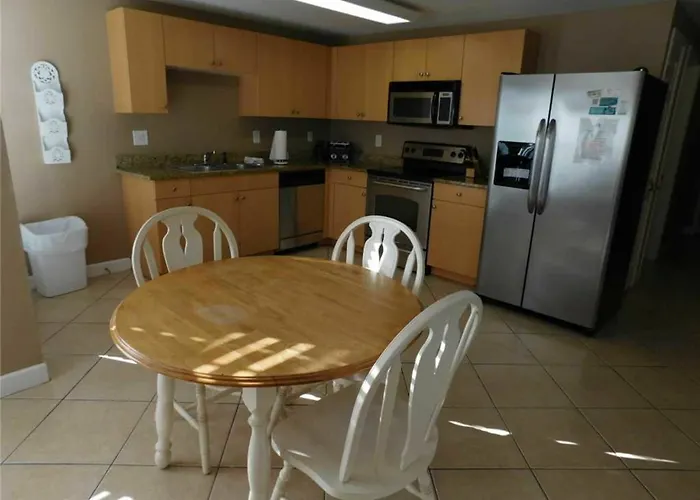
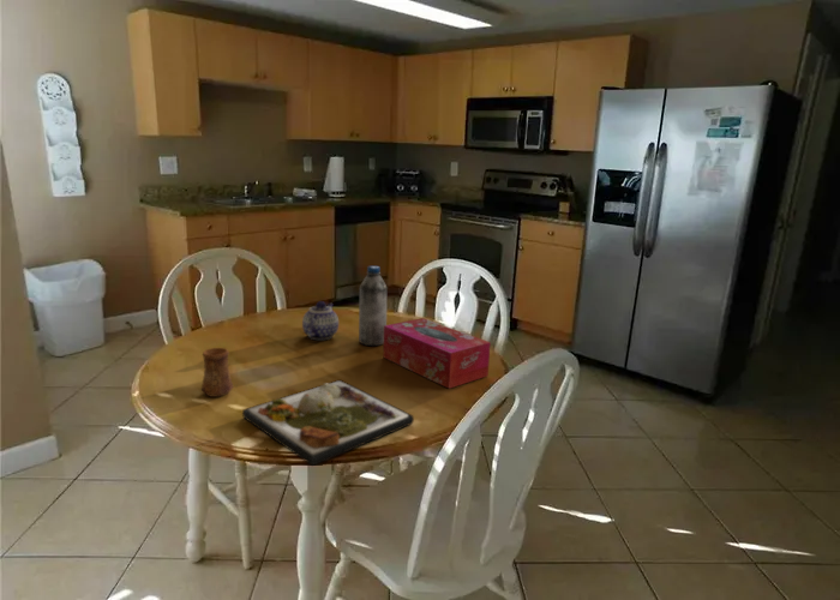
+ dinner plate (328, 410)
+ tissue box (434, 349)
+ cup (216, 372)
+ teapot (320, 318)
+ water bottle (373, 305)
